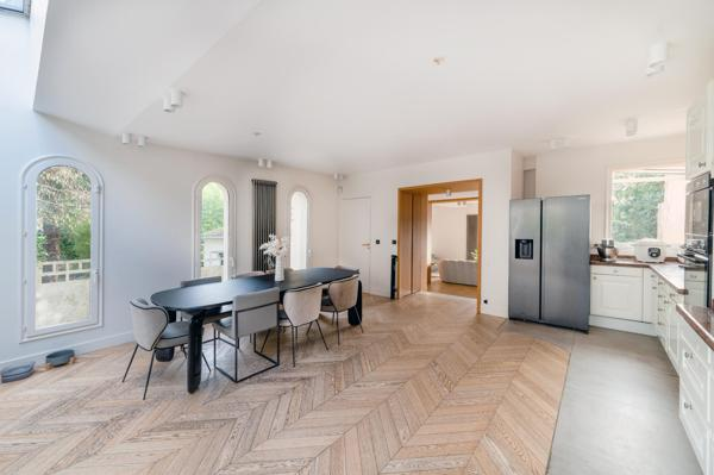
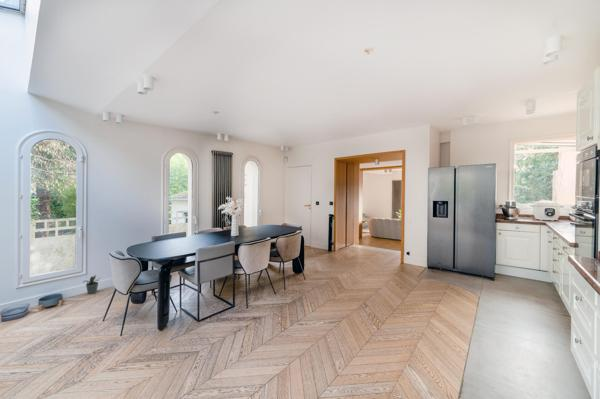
+ potted plant (92, 284)
